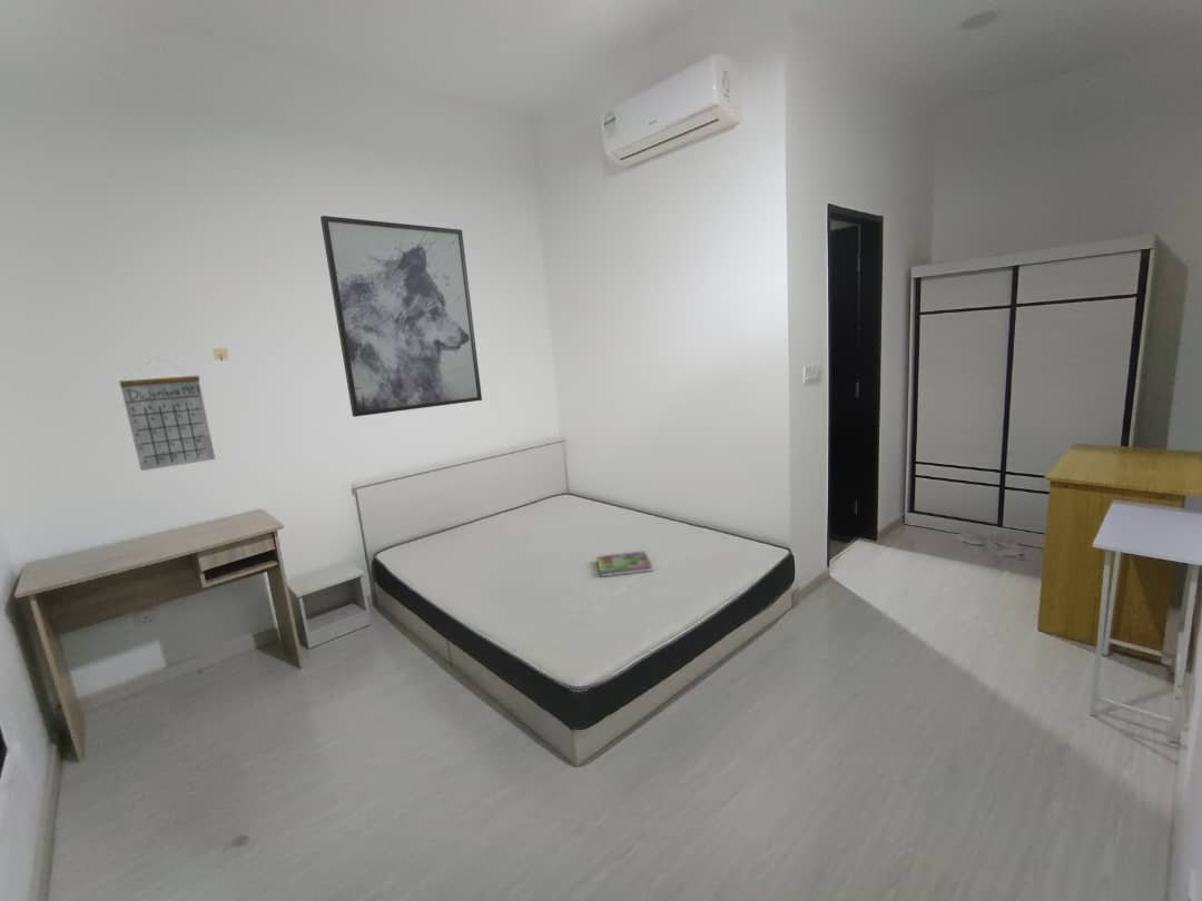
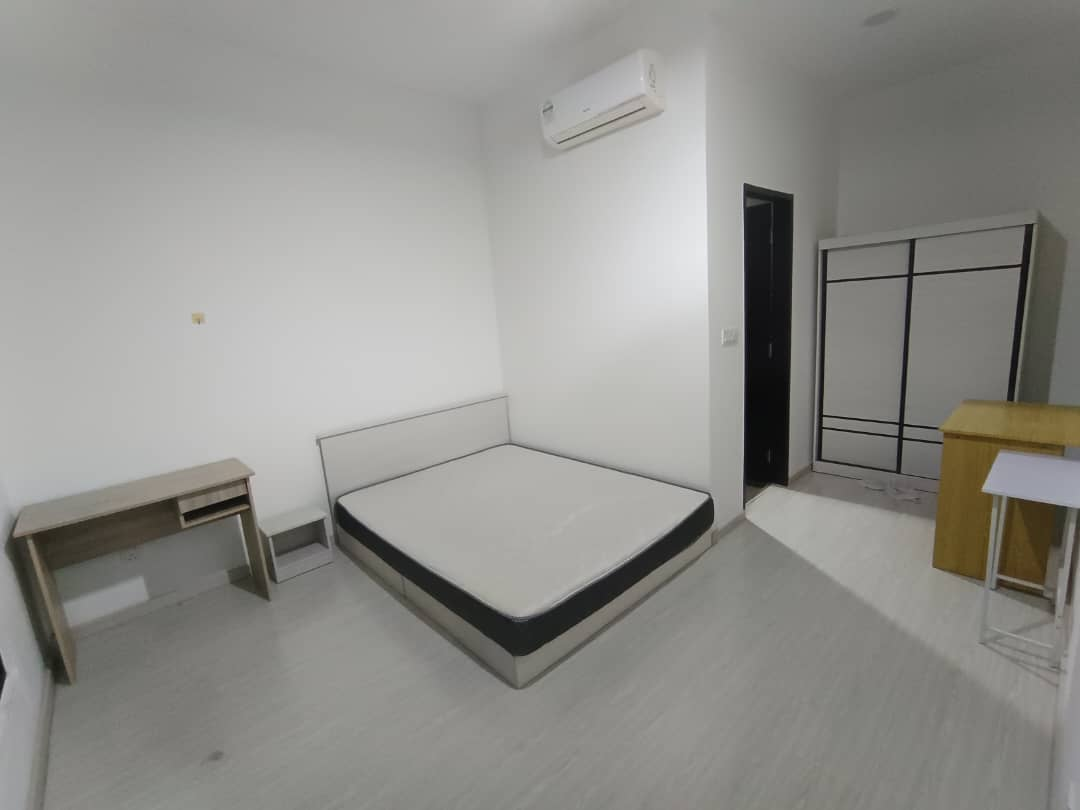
- wall art (410, 318)
- calendar (167, 412)
- book (623, 563)
